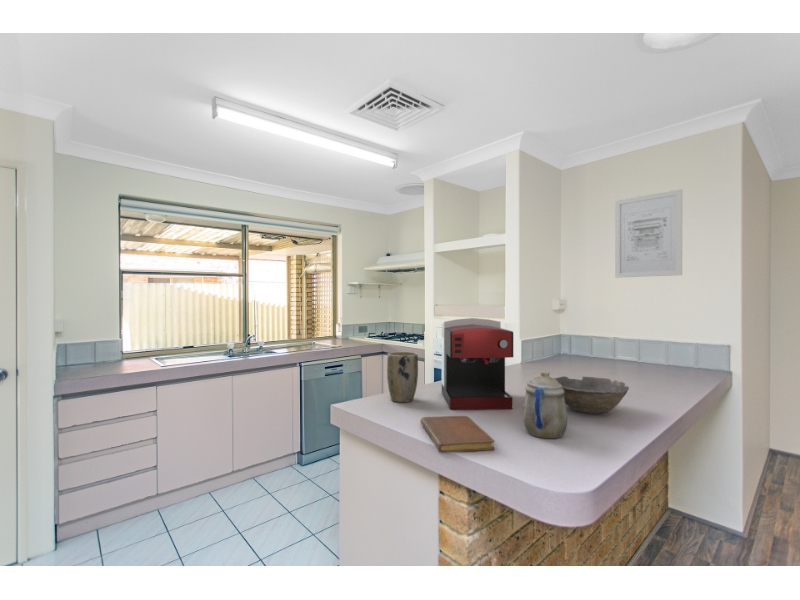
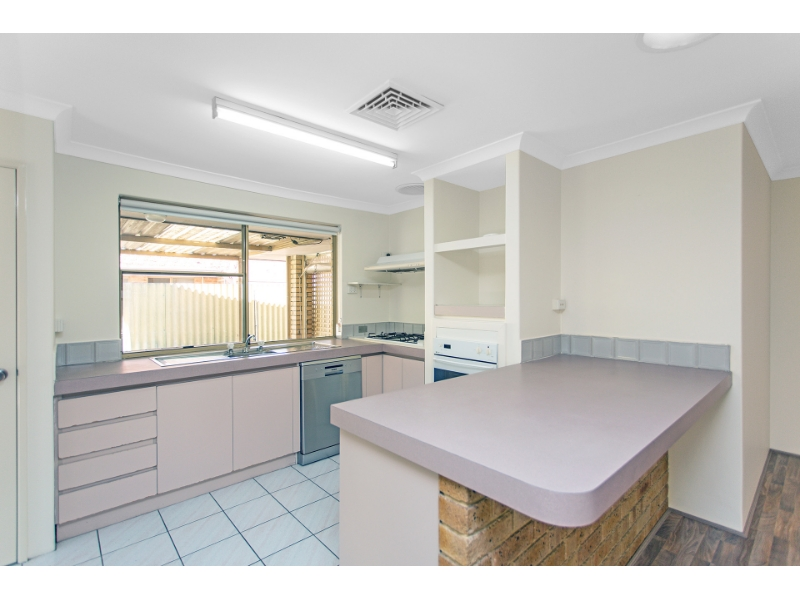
- coffee maker (476, 360)
- bowl (588, 396)
- notebook (454, 431)
- teapot (544, 402)
- wall art (646, 235)
- plant pot (402, 376)
